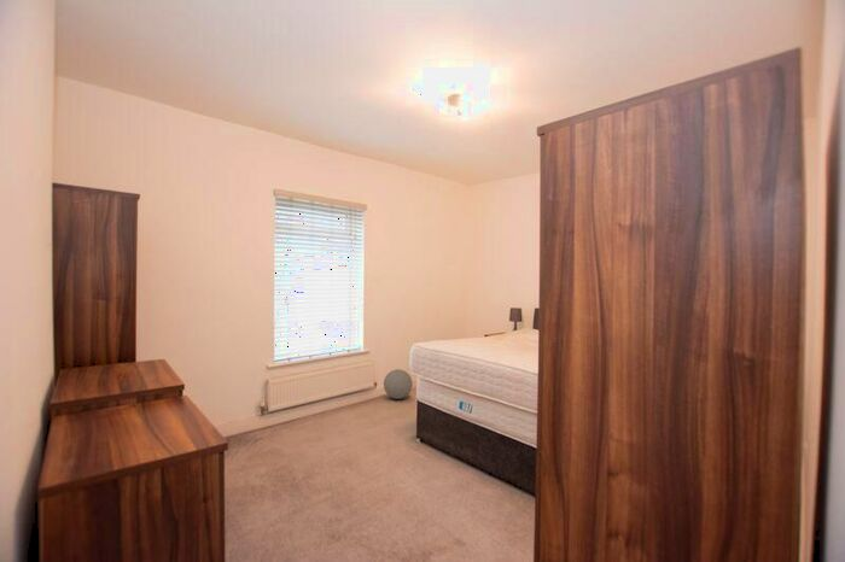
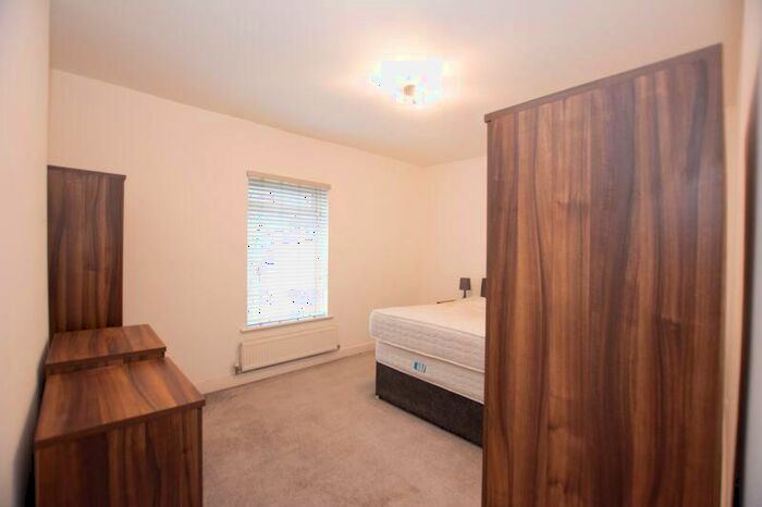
- decorative ball (397, 384)
